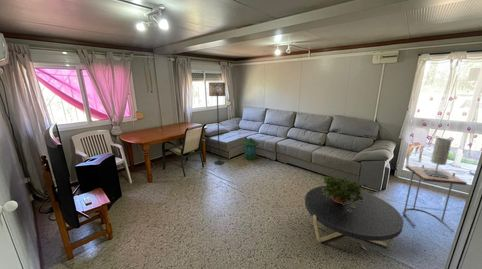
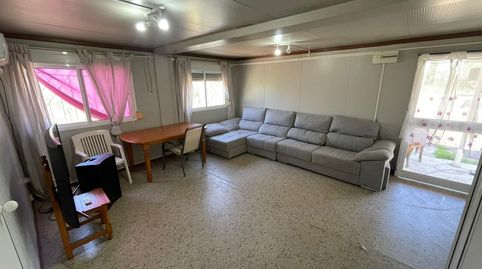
- potted plant (342, 189)
- floor lamp (218, 124)
- side table (417, 195)
- coffee table (347, 218)
- table lamp (439, 156)
- lantern (250, 147)
